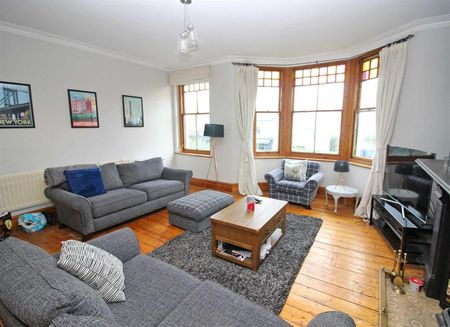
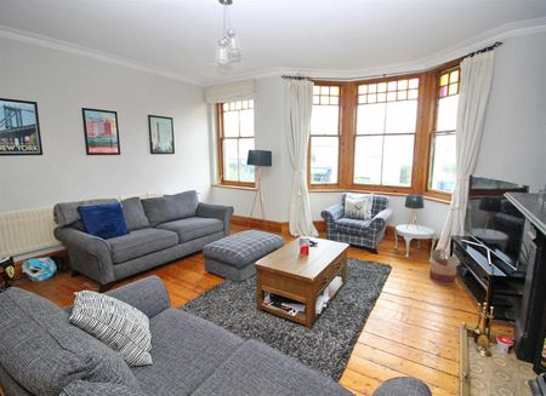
+ basket (443, 265)
